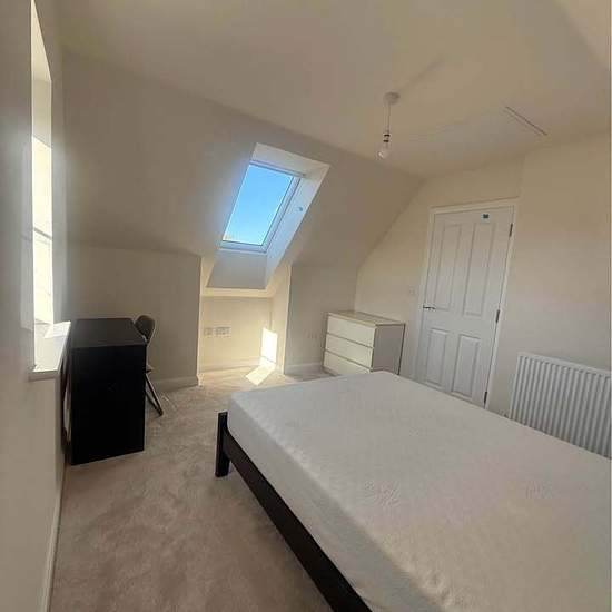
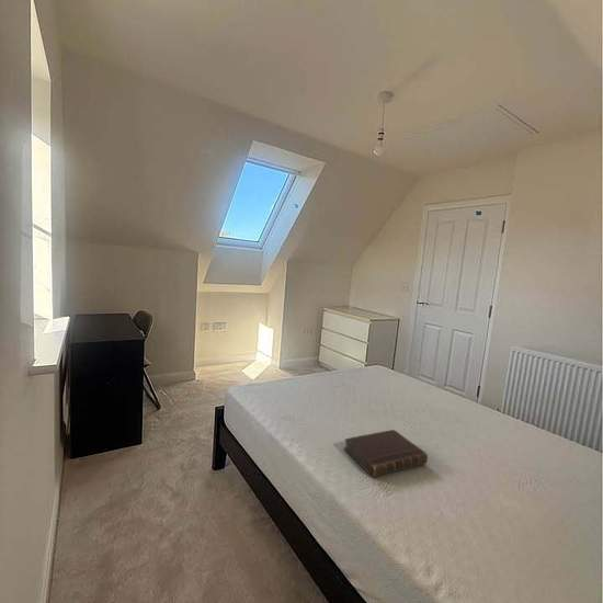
+ book (384, 451)
